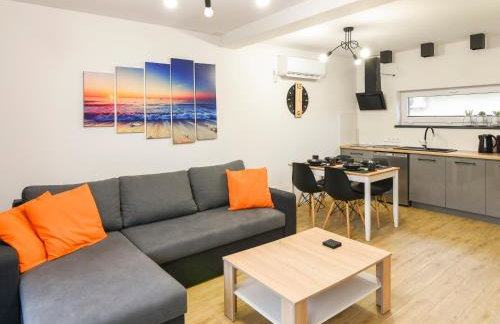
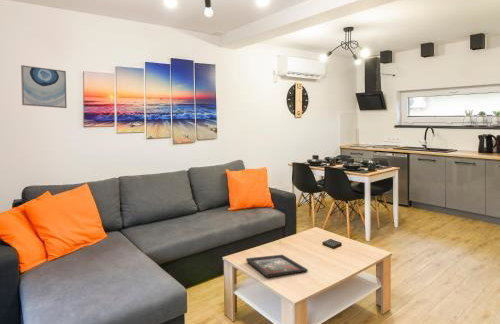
+ wall art (44, 87)
+ decorative tray (275, 264)
